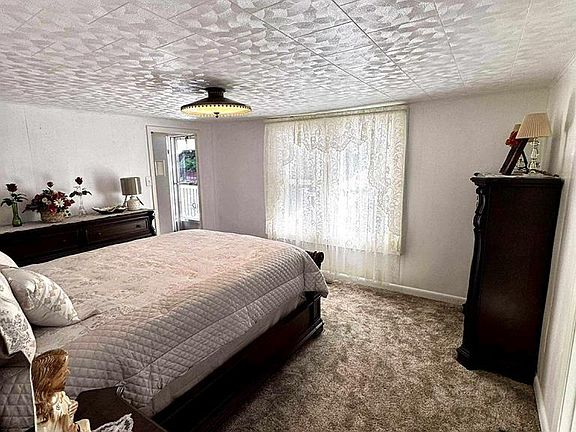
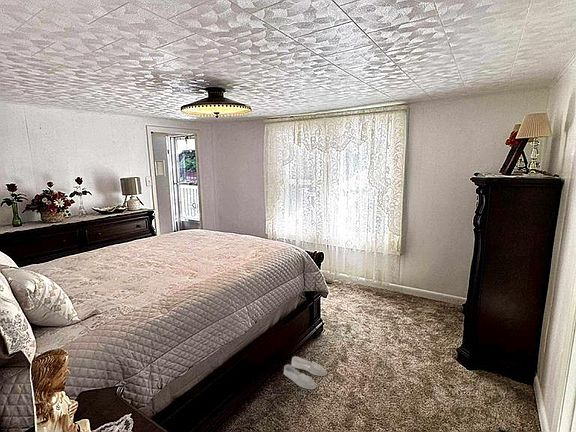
+ slippers (304, 369)
